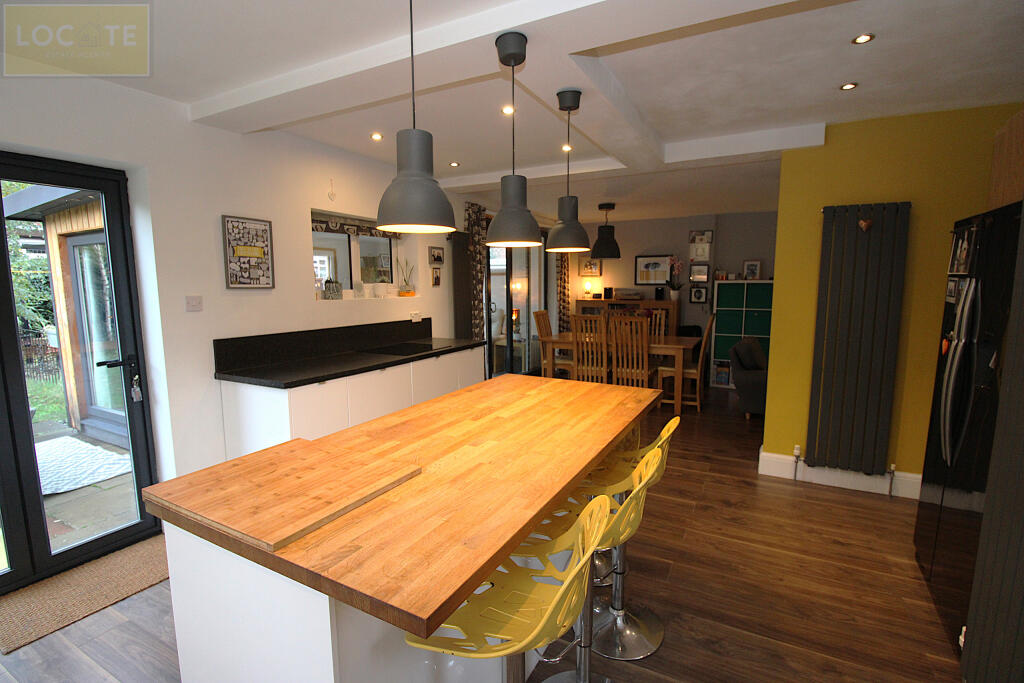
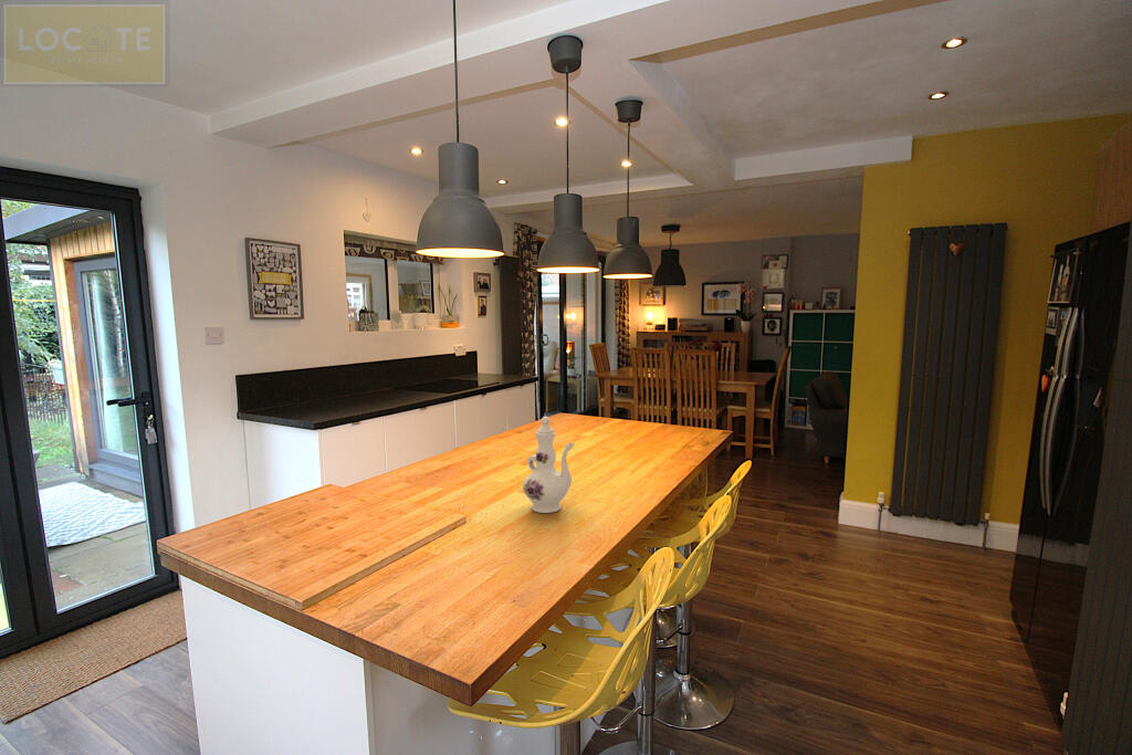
+ chinaware (551, 463)
